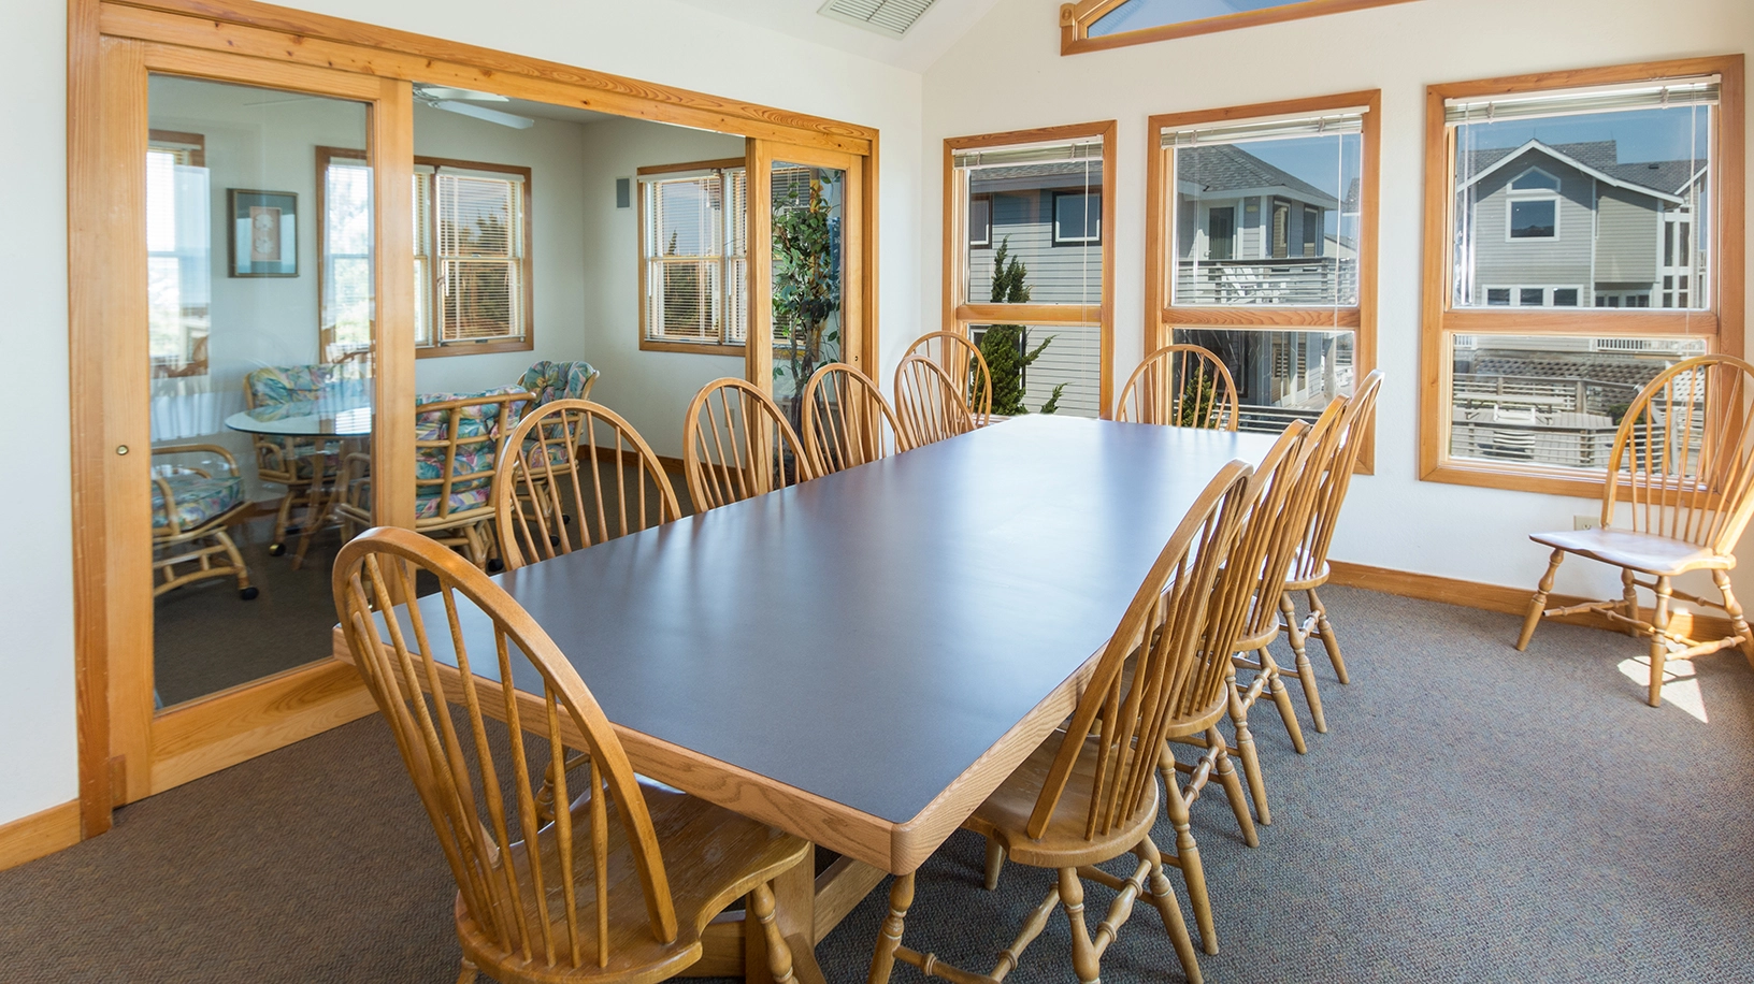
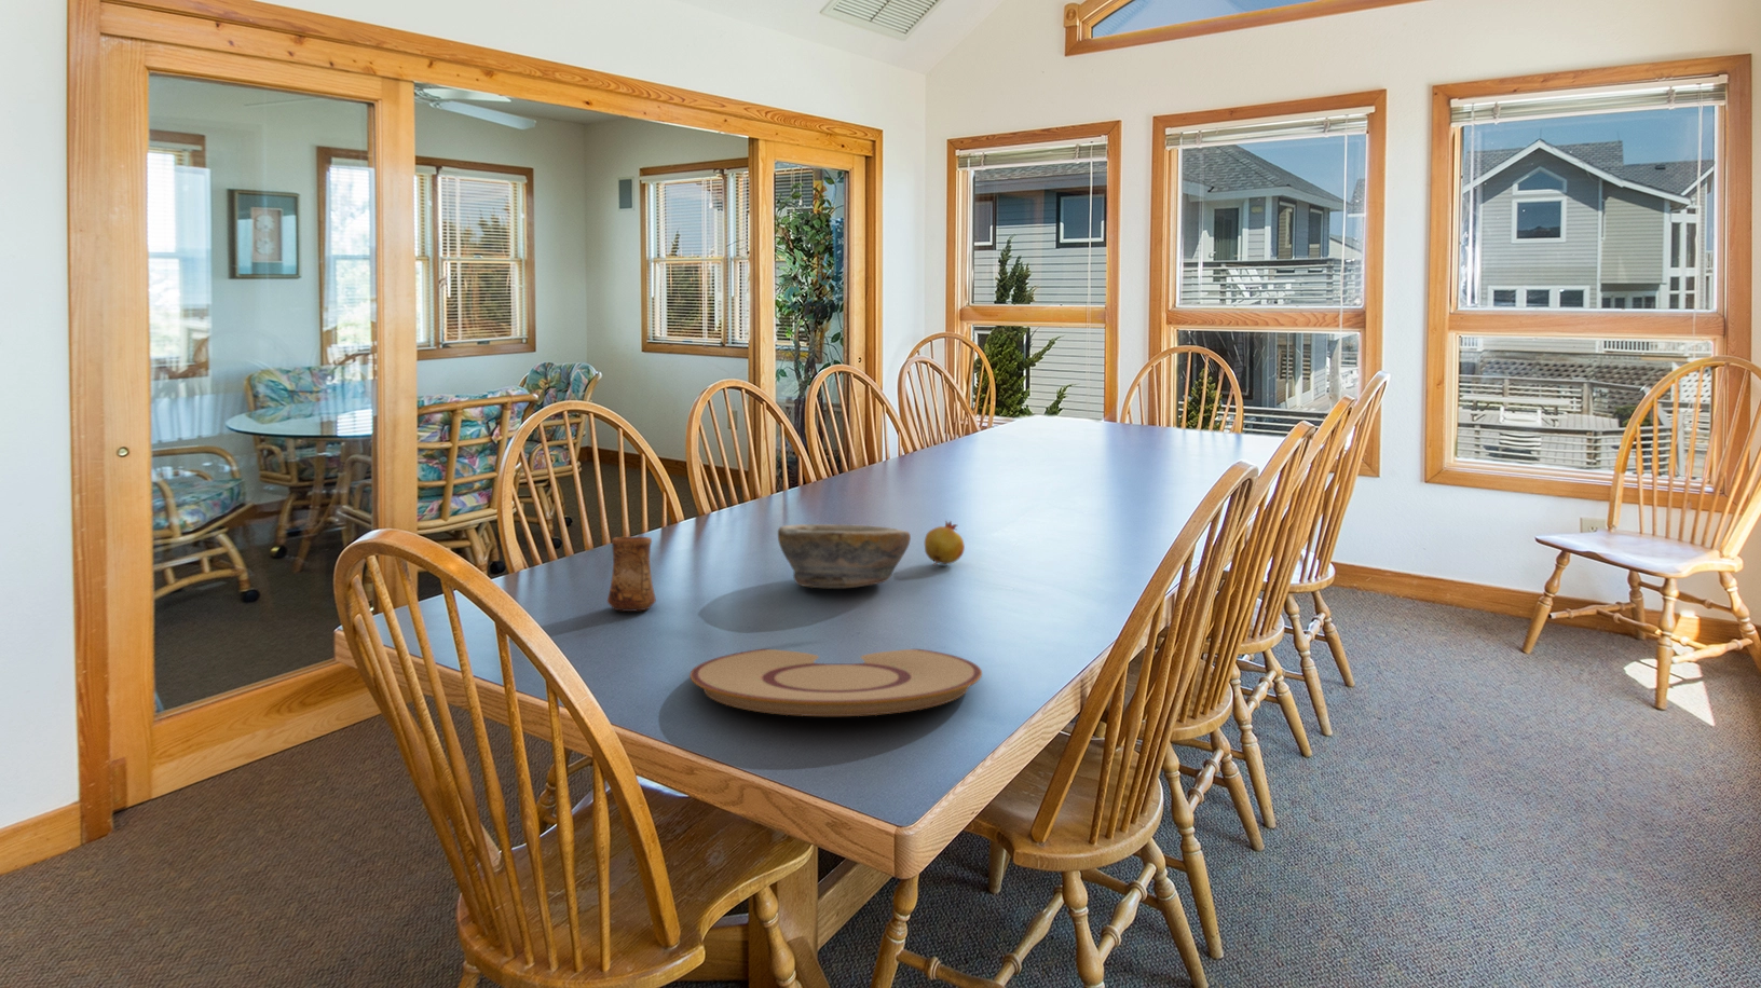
+ bowl (843, 555)
+ plate (836, 677)
+ cup (631, 573)
+ fruit (943, 542)
